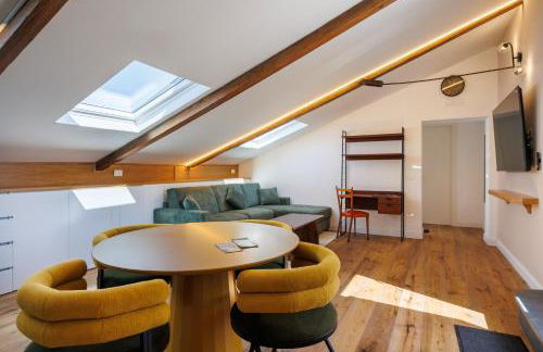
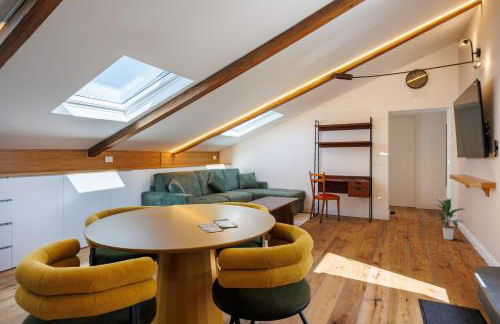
+ indoor plant (446, 218)
